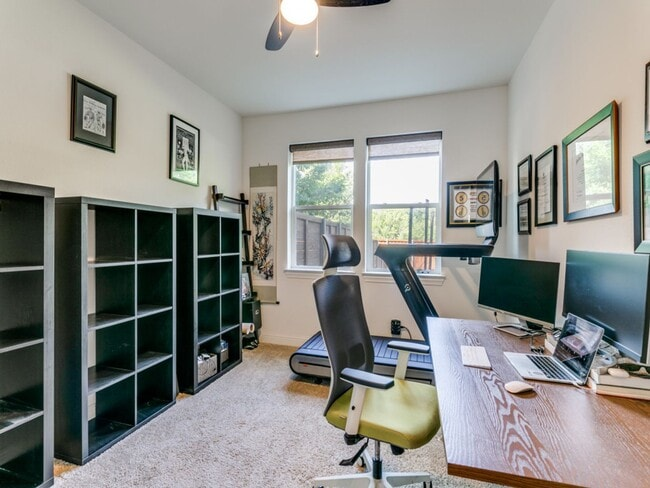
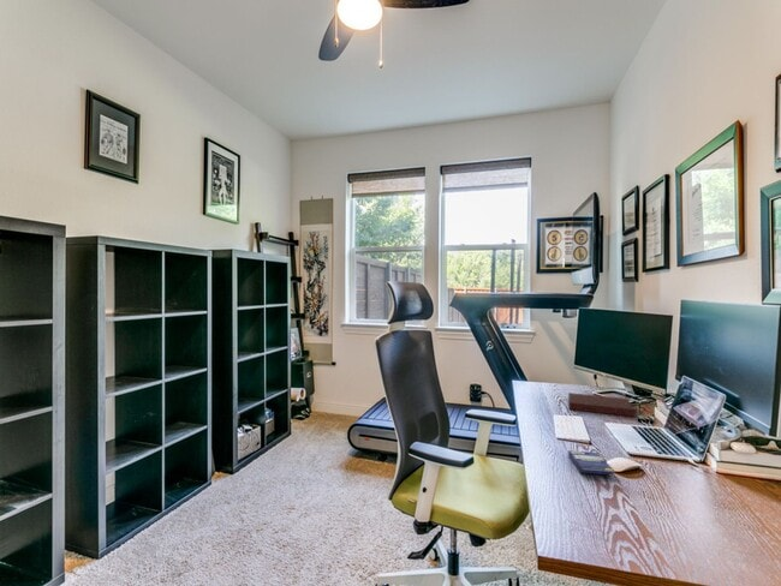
+ notebook (598, 403)
+ small box (590, 464)
